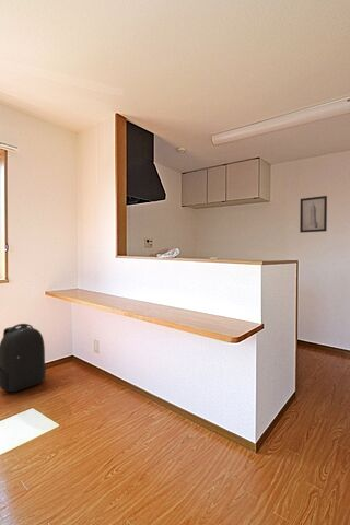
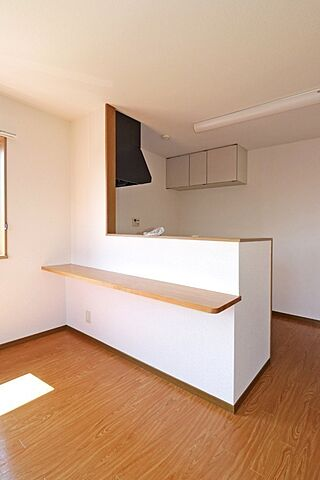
- backpack (21, 354)
- wall art (313, 214)
